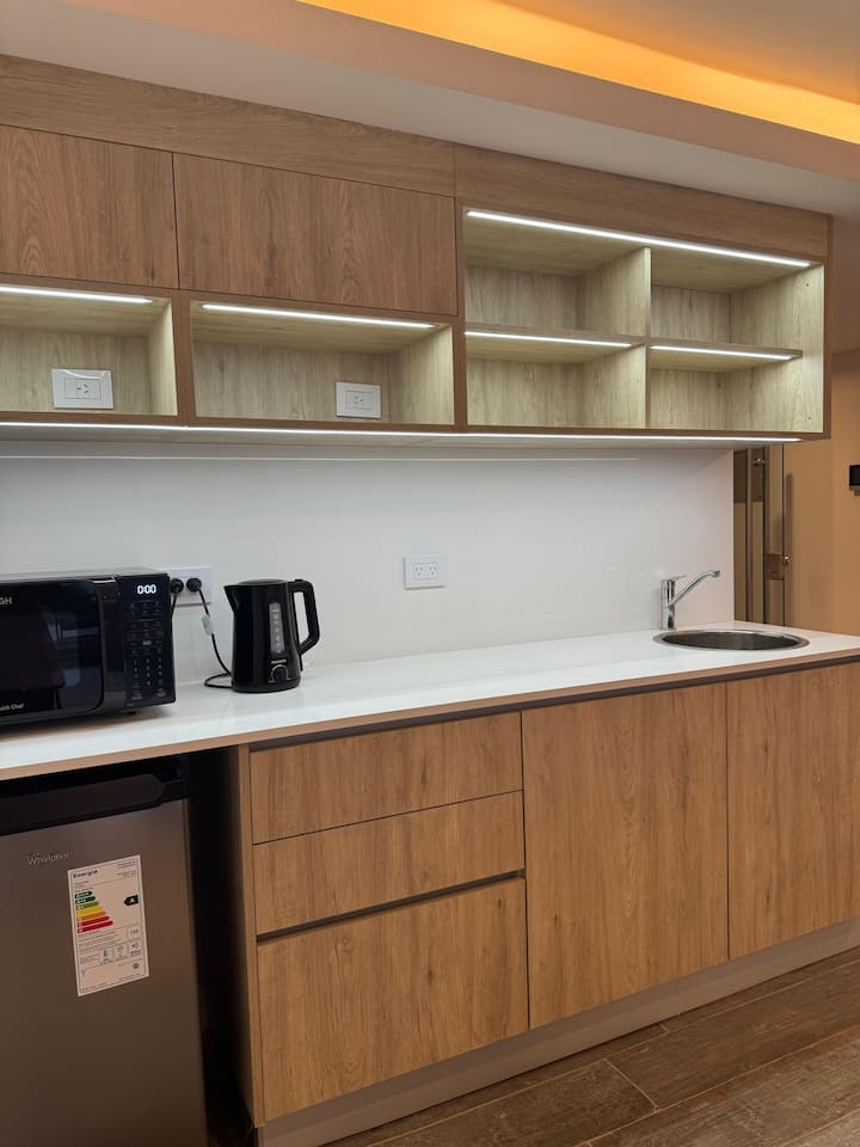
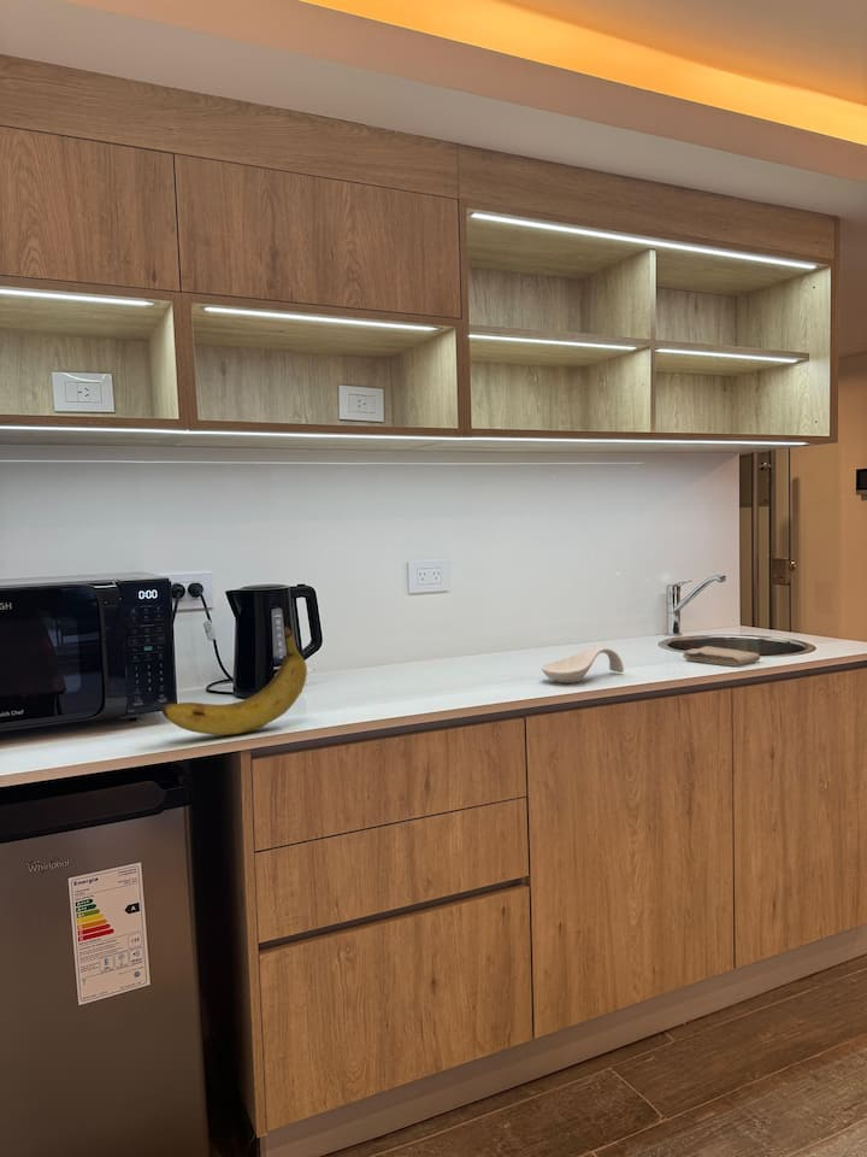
+ banana (244, 699)
+ spoon rest (583, 663)
+ washcloth (720, 654)
